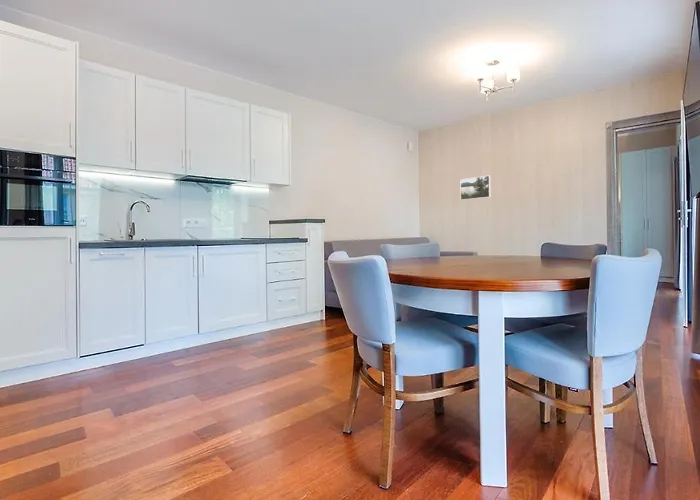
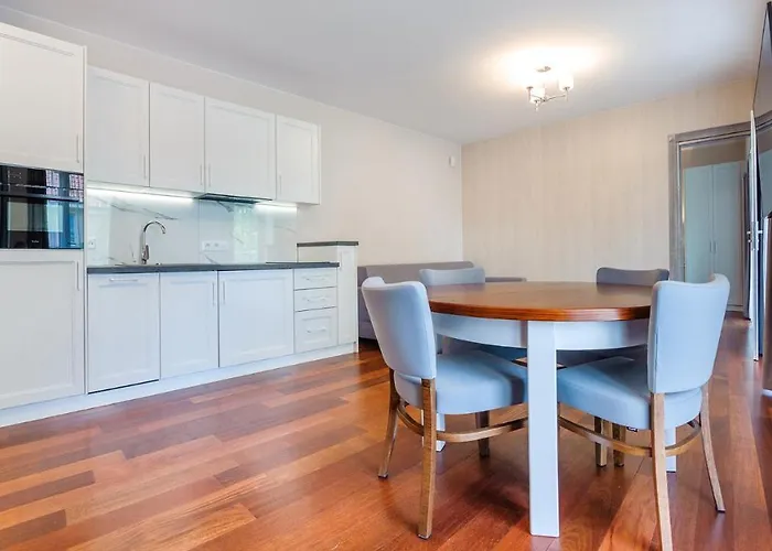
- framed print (475, 188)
